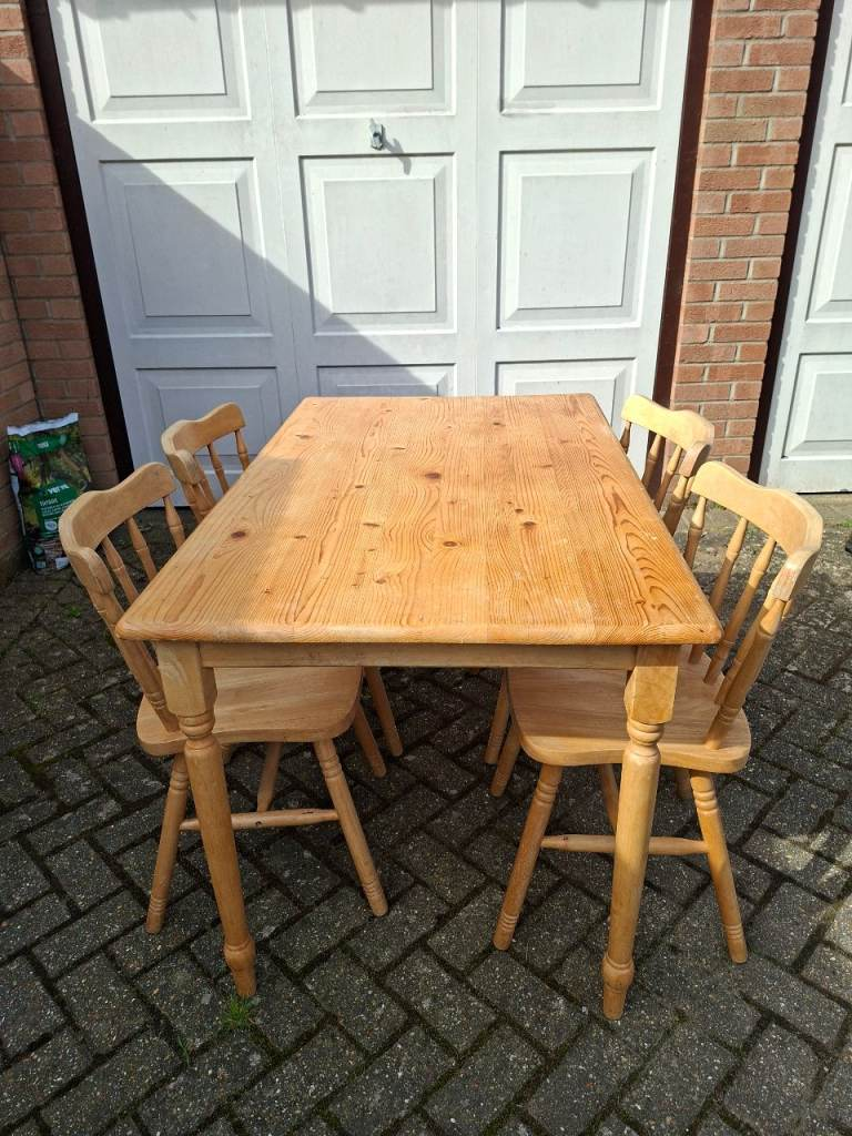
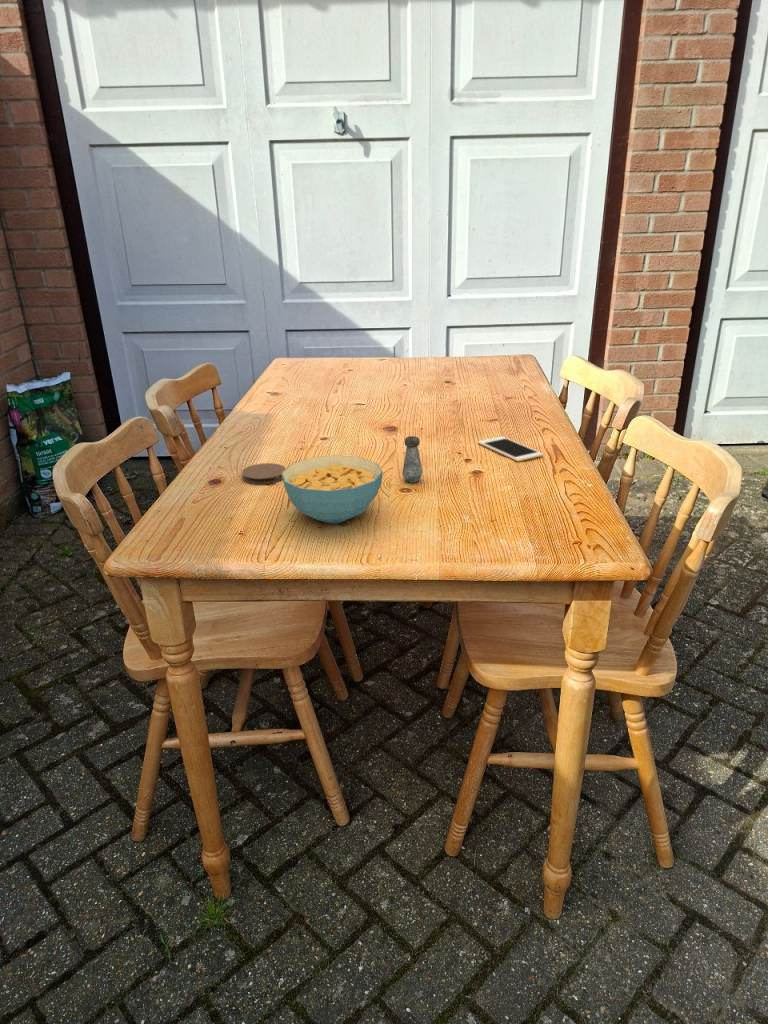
+ coaster (264, 473)
+ cereal bowl (333, 494)
+ salt shaker (412, 459)
+ cell phone (509, 448)
